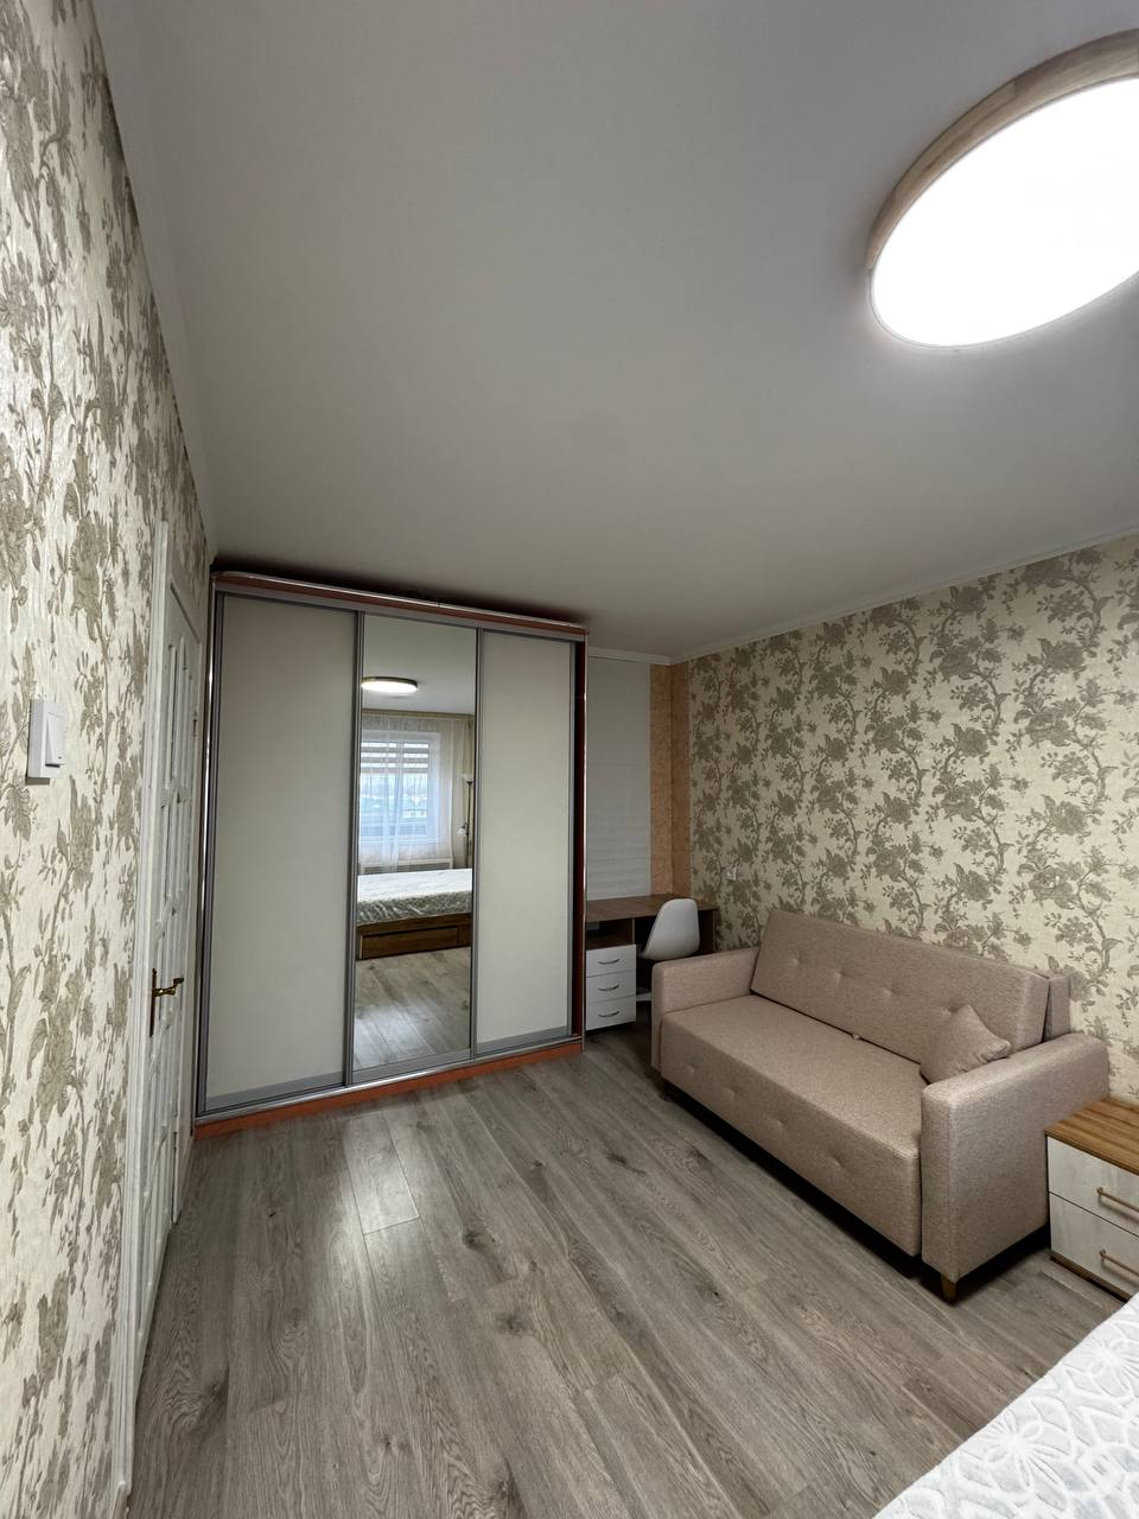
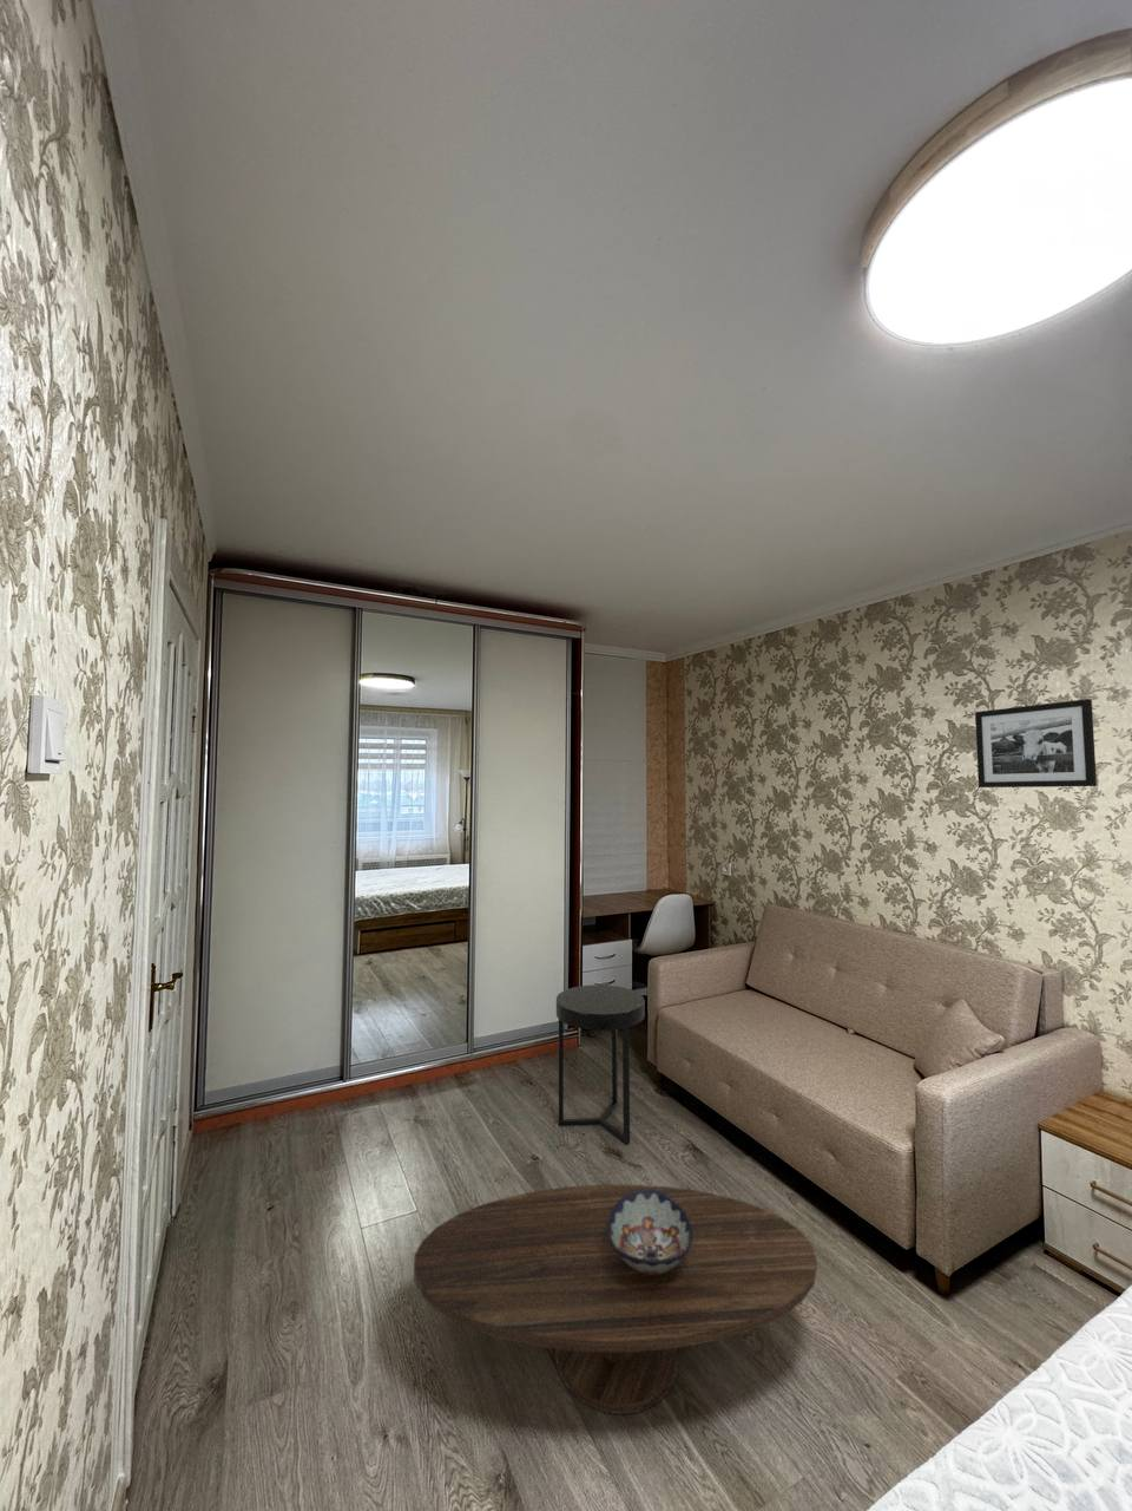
+ picture frame (1031, 746)
+ decorative bowl (648, 1239)
+ coffee table (616, 1299)
+ side table (612, 1060)
